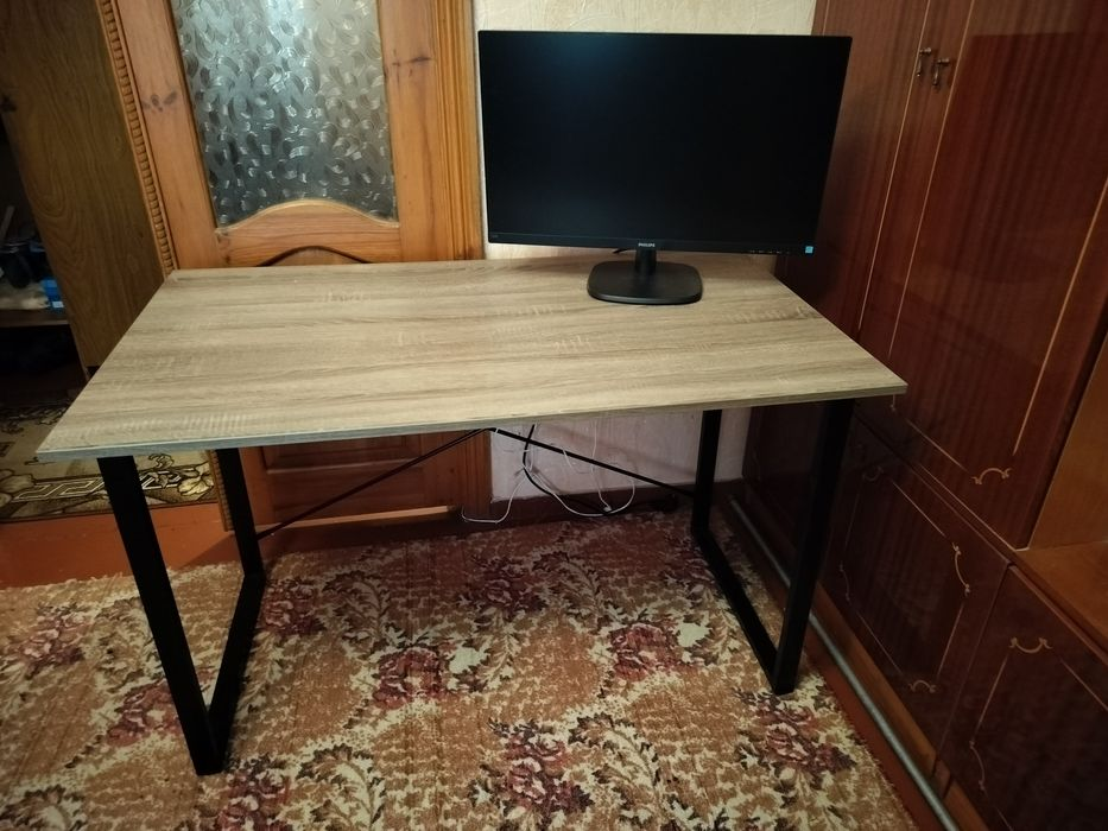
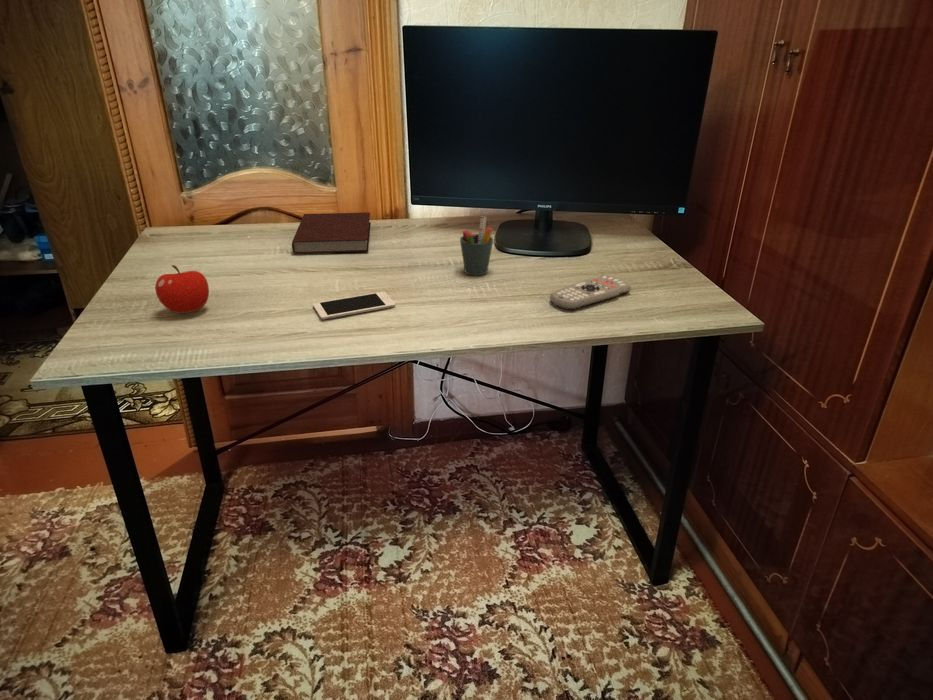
+ notebook (333, 231)
+ cell phone (354, 305)
+ remote control (589, 292)
+ fruit (182, 289)
+ pen holder (476, 246)
